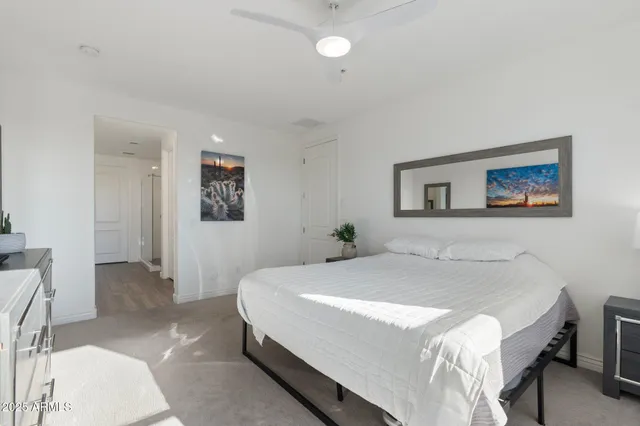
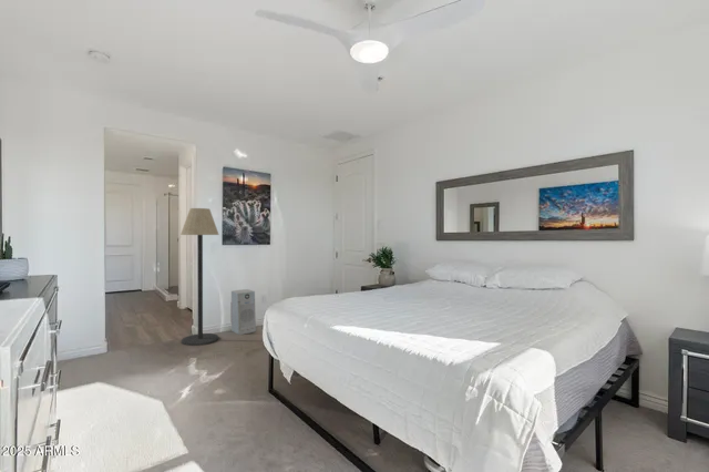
+ floor lamp (199, 274)
+ air purifier (243, 310)
